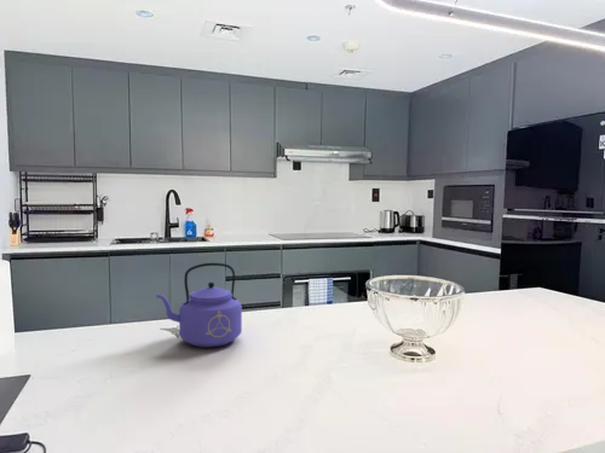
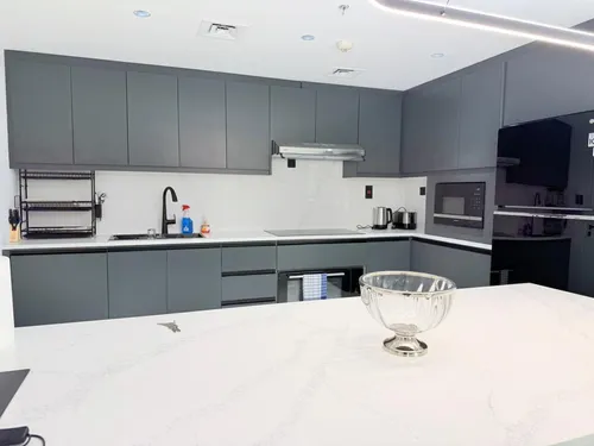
- kettle (200, 302)
